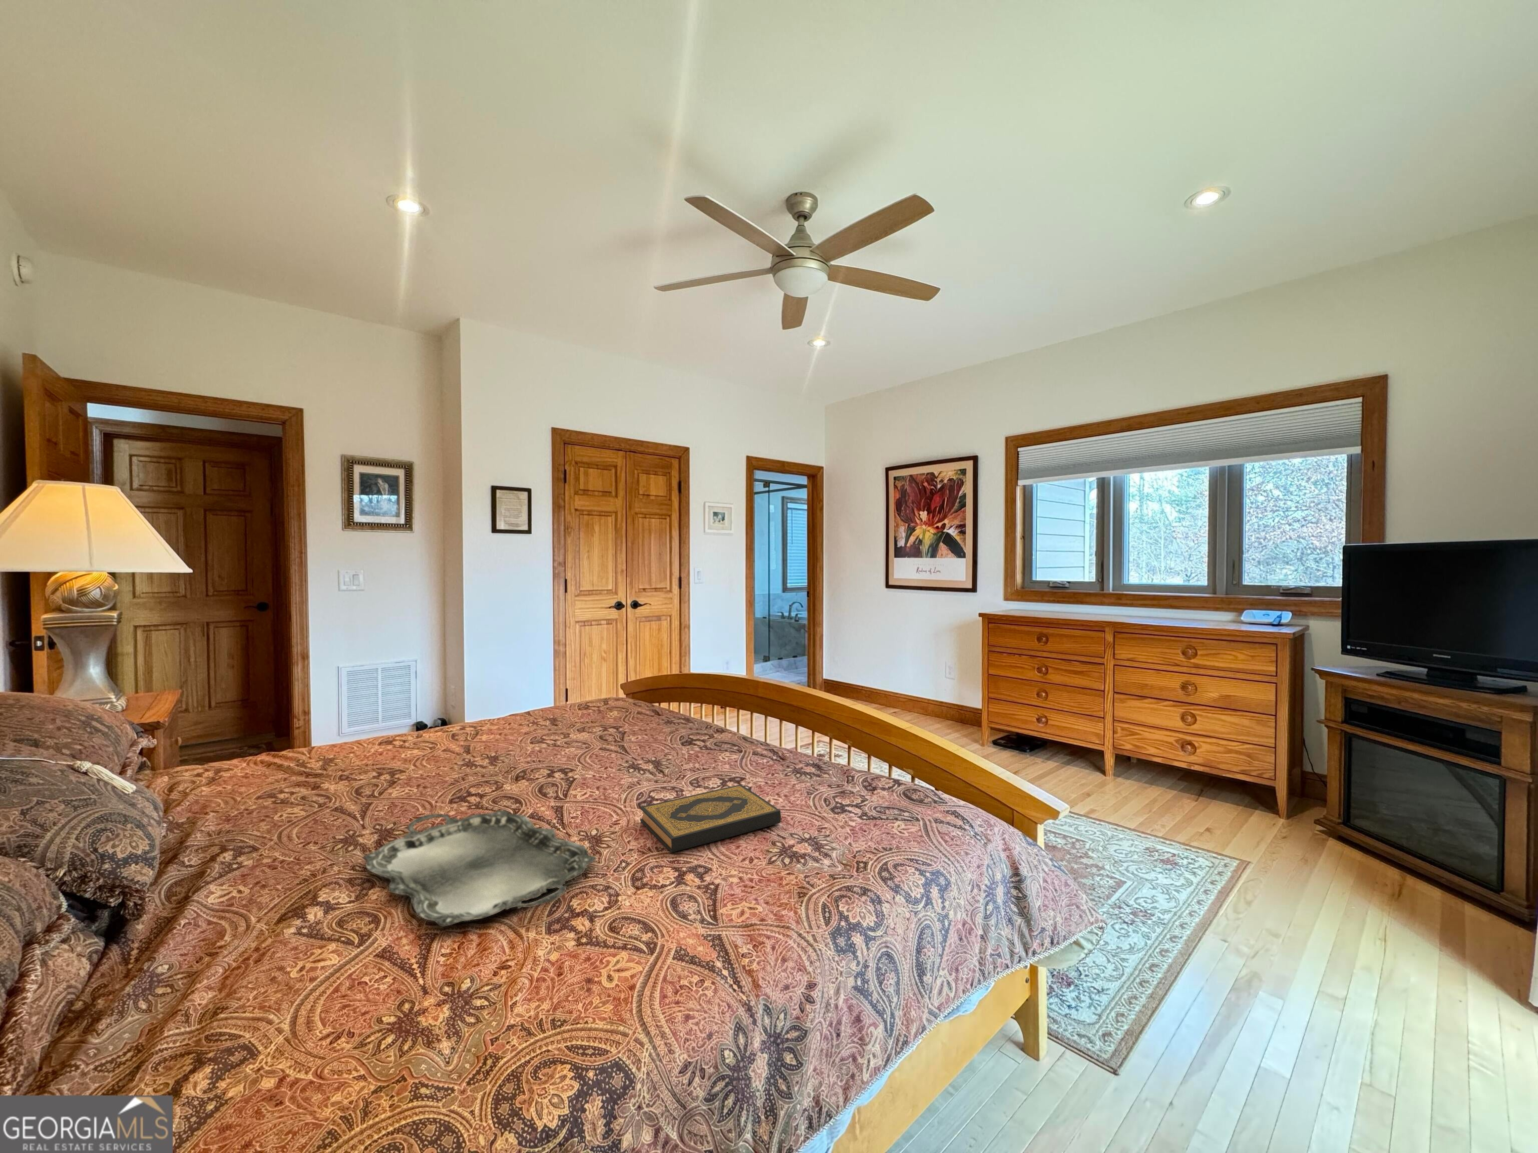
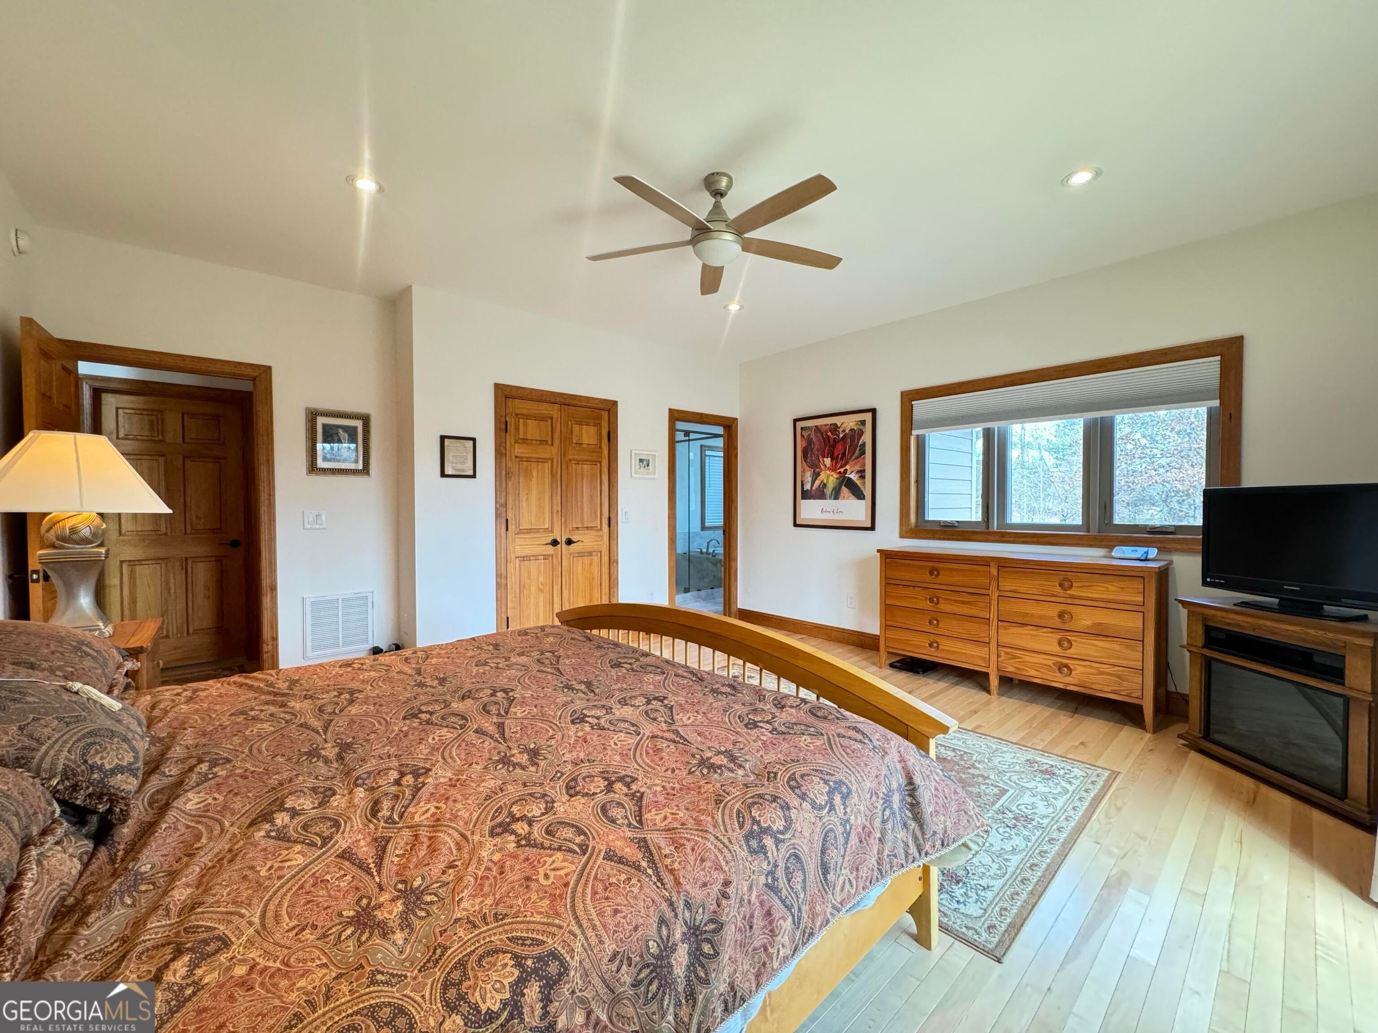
- serving tray (480, 857)
- hardback book (710, 815)
